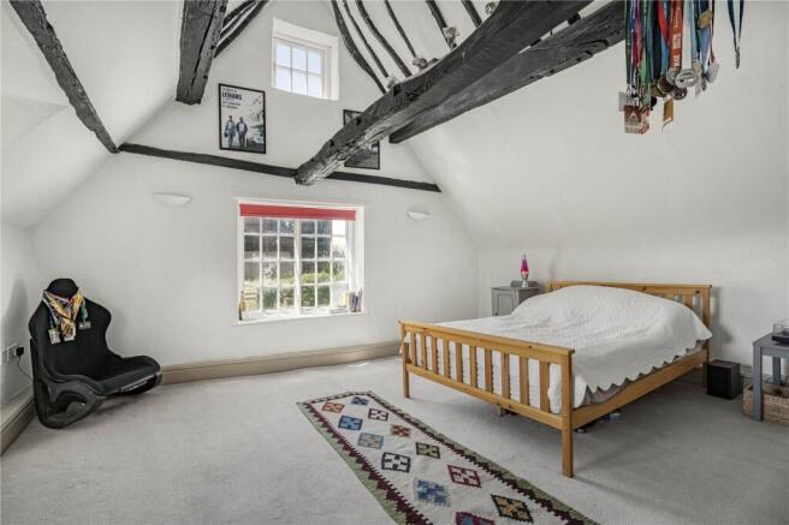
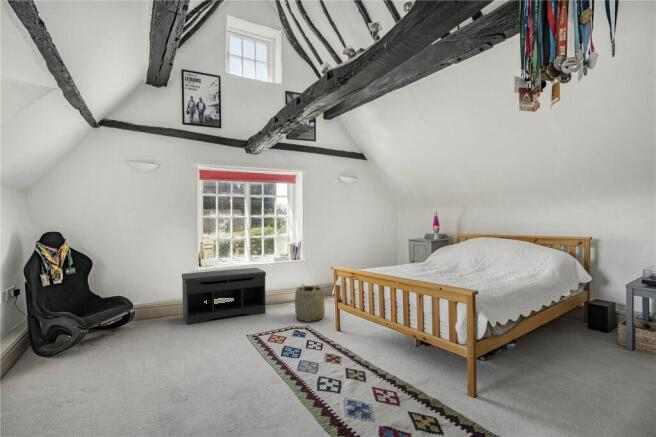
+ basket (310, 301)
+ bench (224, 293)
